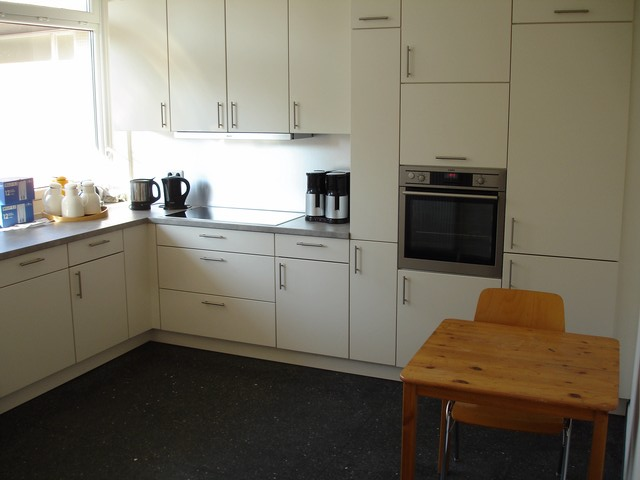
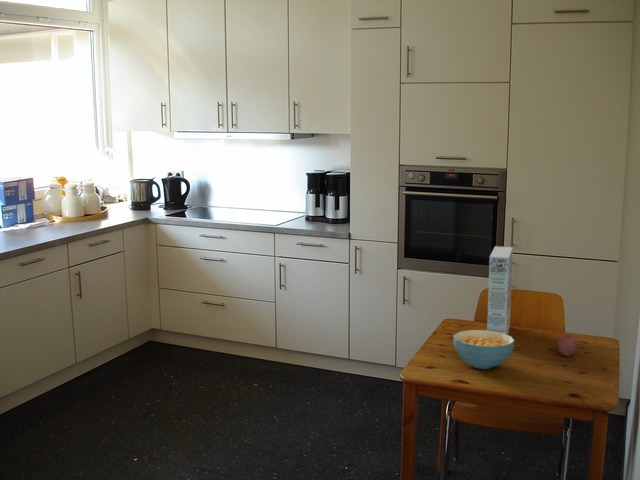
+ cereal box (500, 293)
+ fruit (567, 344)
+ cereal bowl (482, 352)
